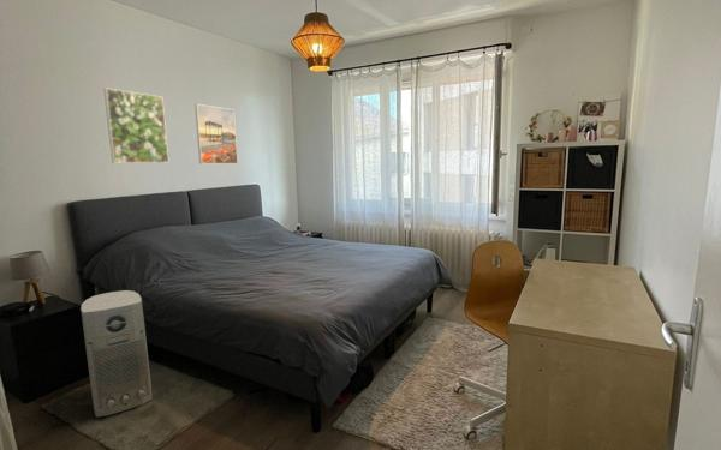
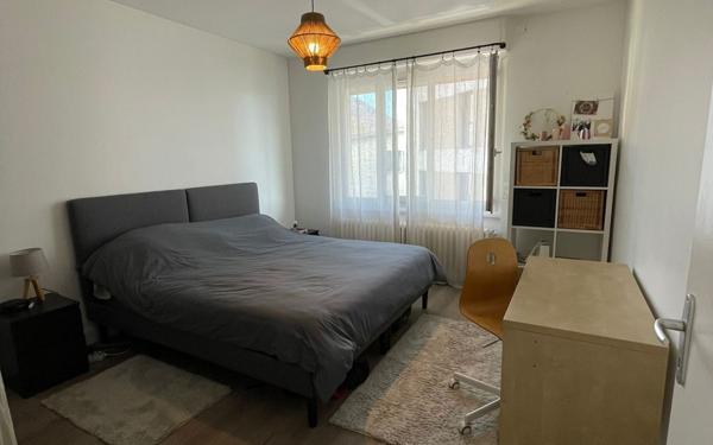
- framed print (216, 136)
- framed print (138, 127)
- air purifier (117, 348)
